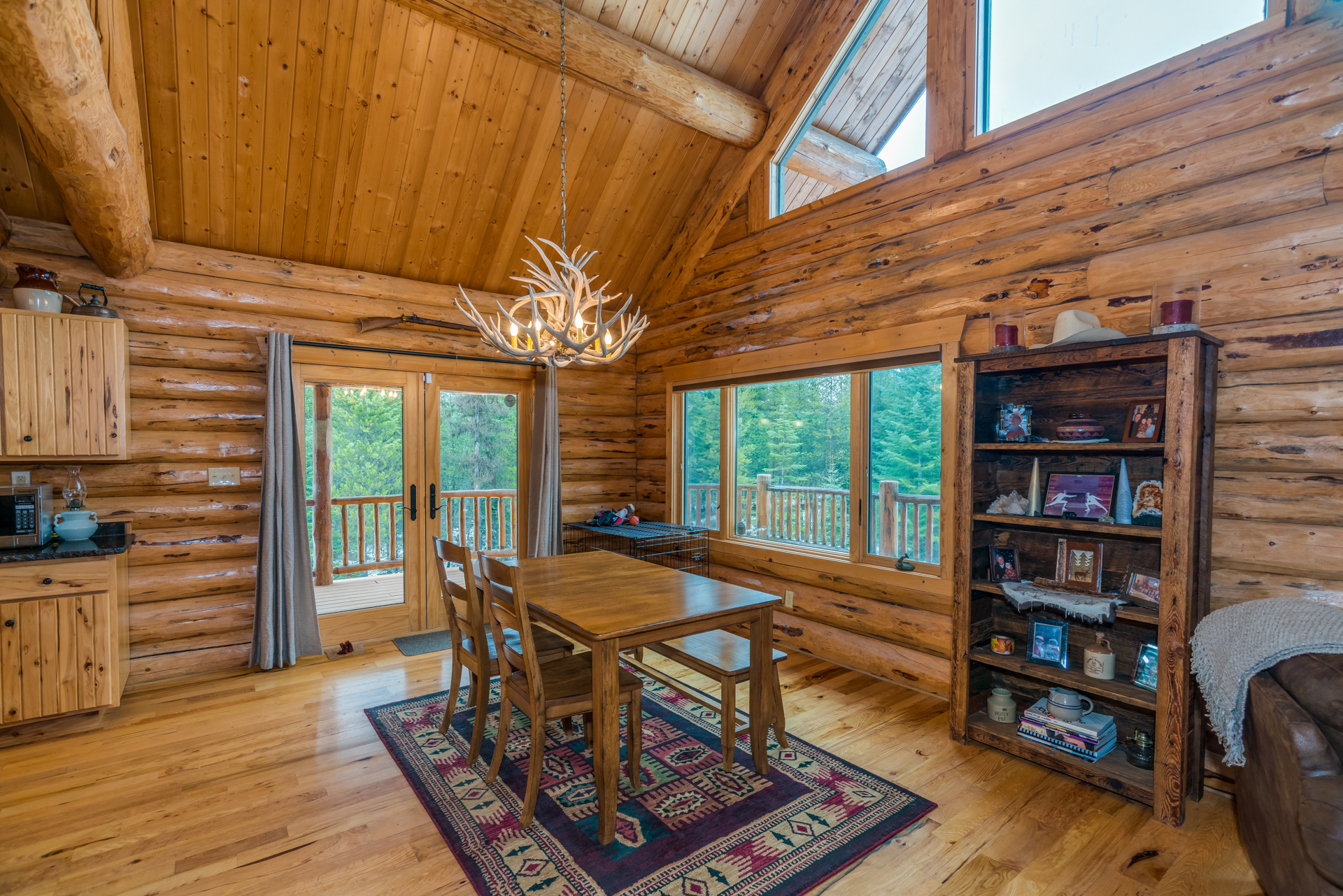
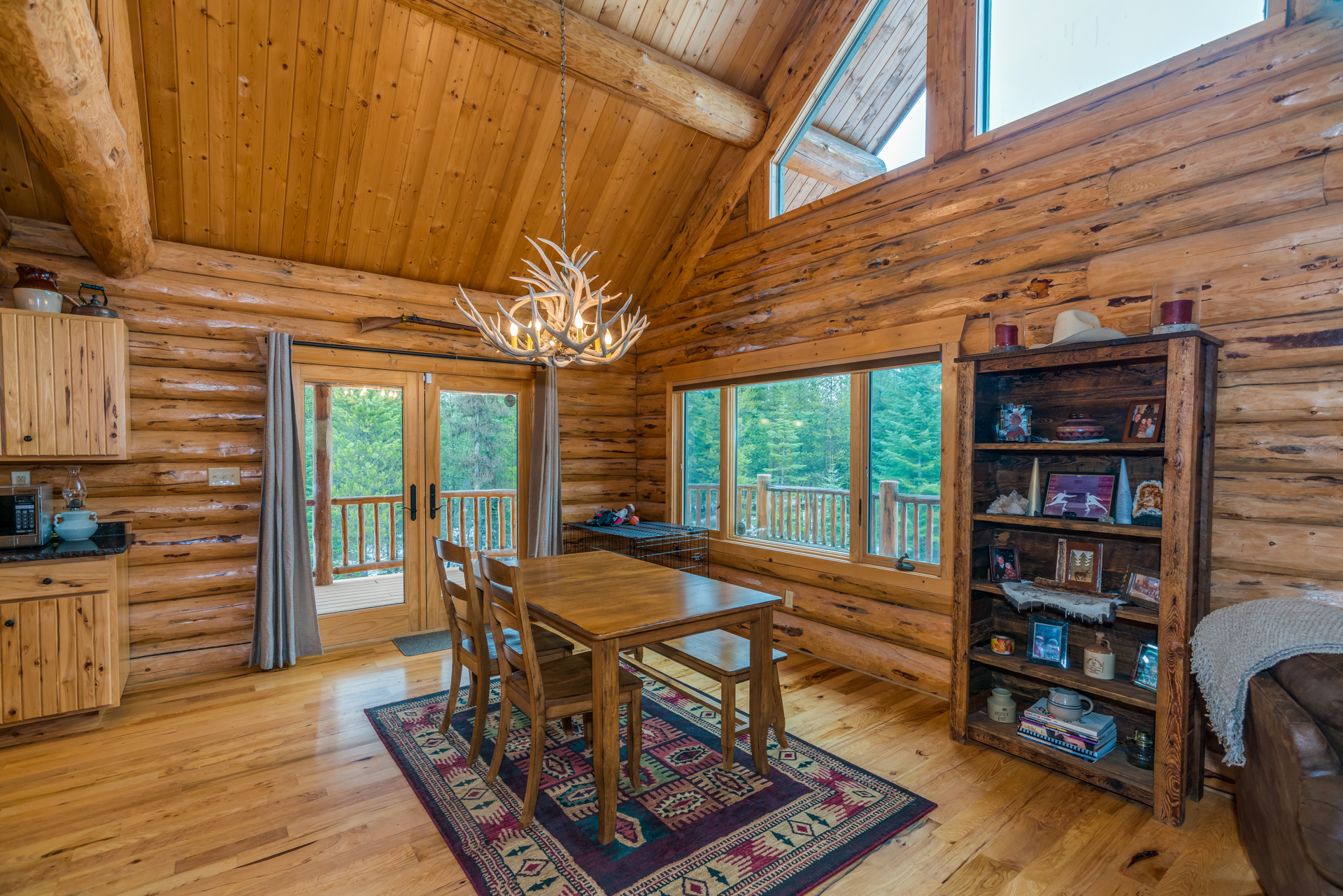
- slippers (346, 646)
